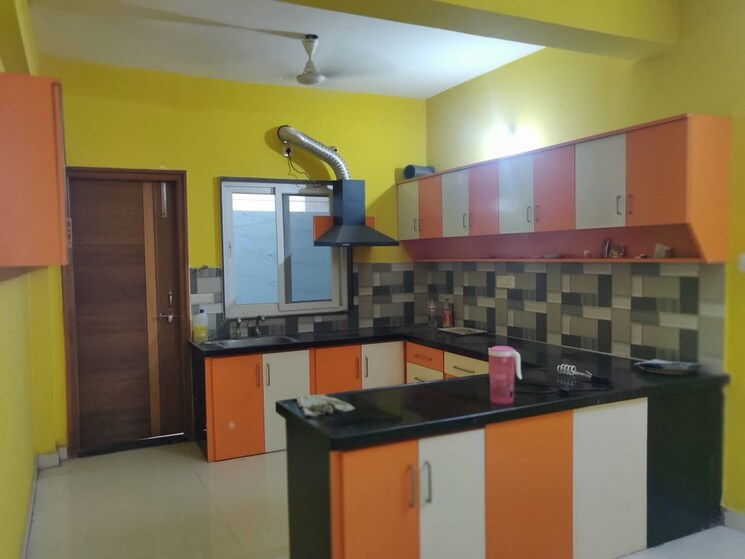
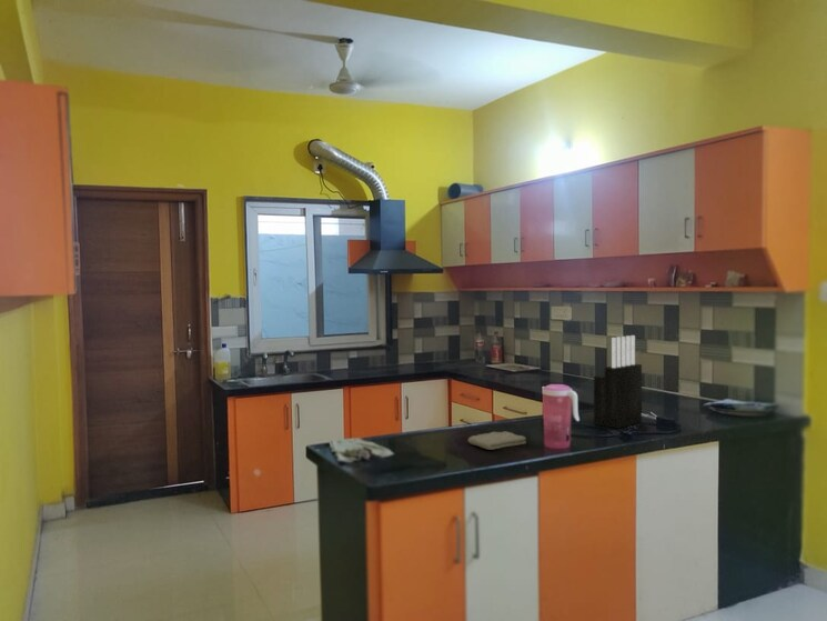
+ knife block (615, 379)
+ washcloth (497, 439)
